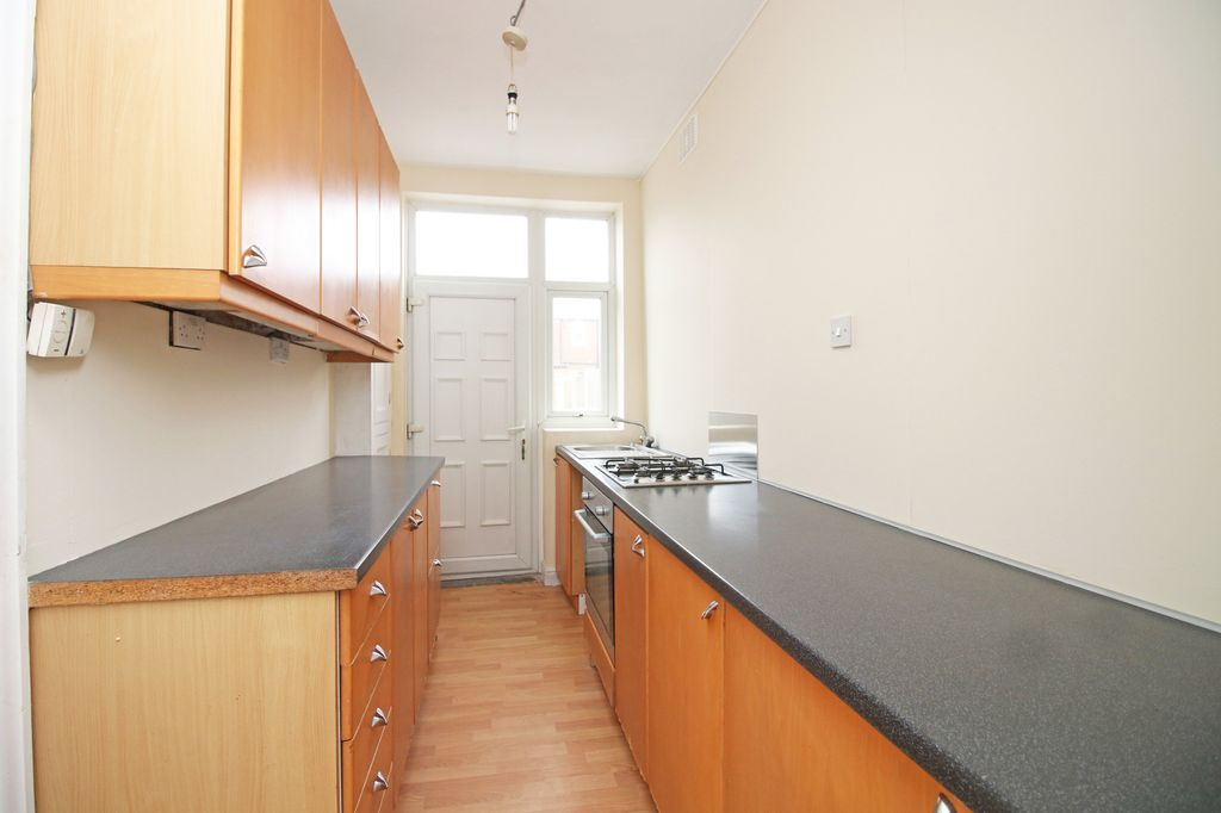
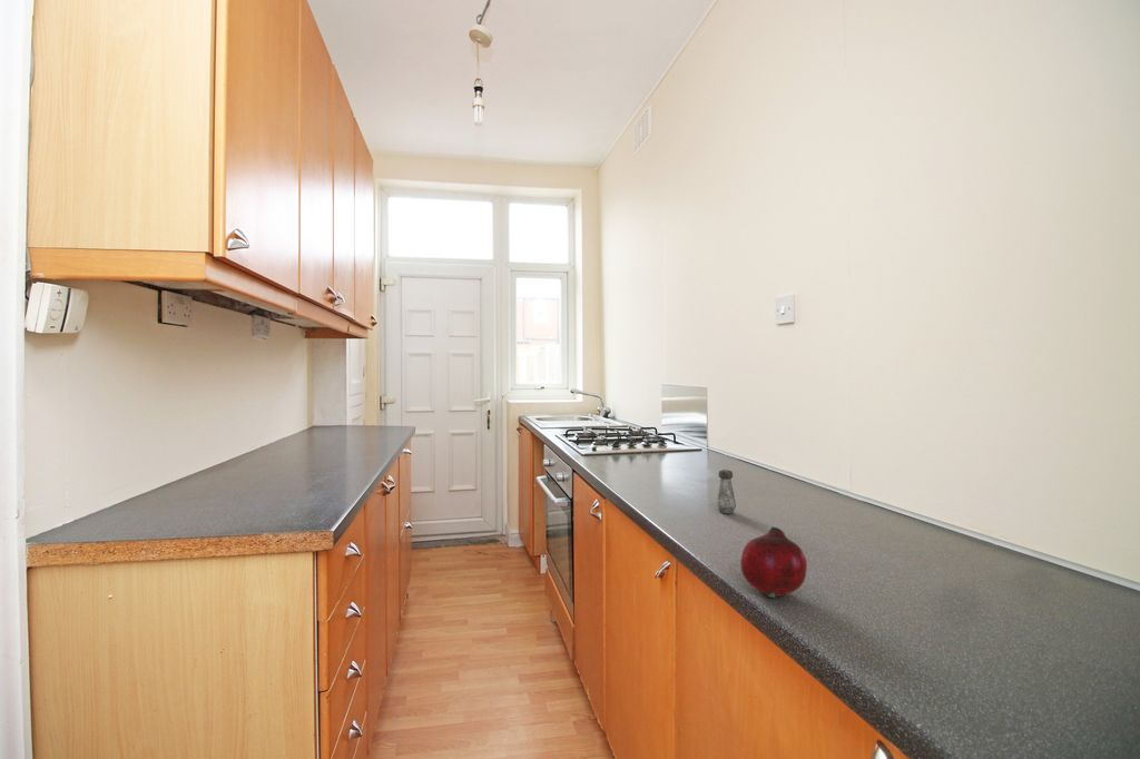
+ salt shaker (726, 491)
+ fruit (773, 561)
